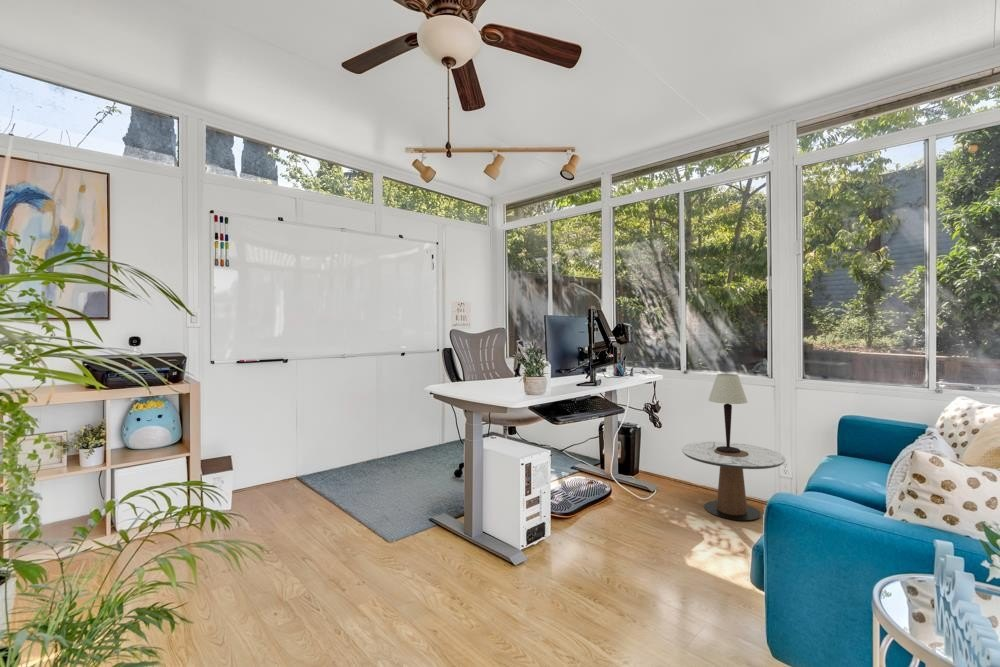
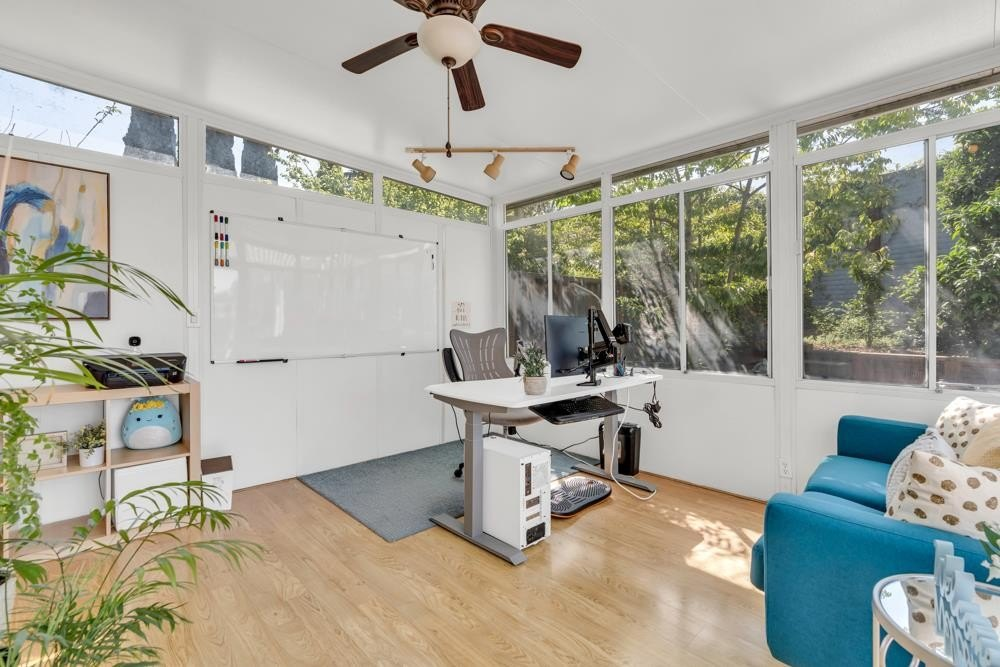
- table lamp (727, 412)
- side table (731, 481)
